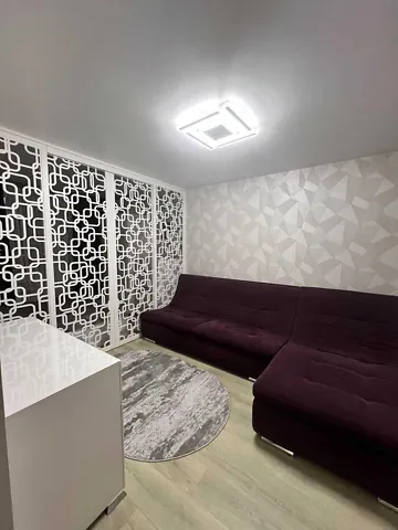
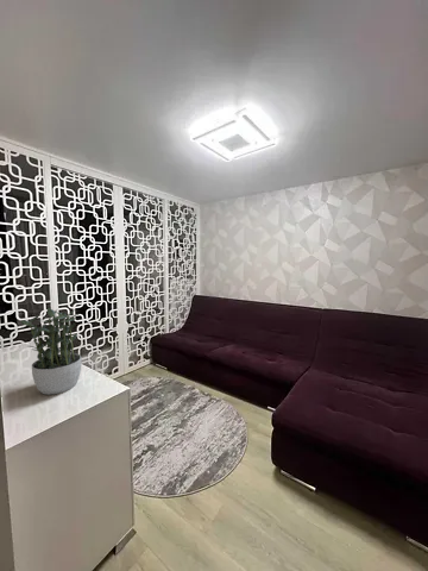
+ potted plant (52, 346)
